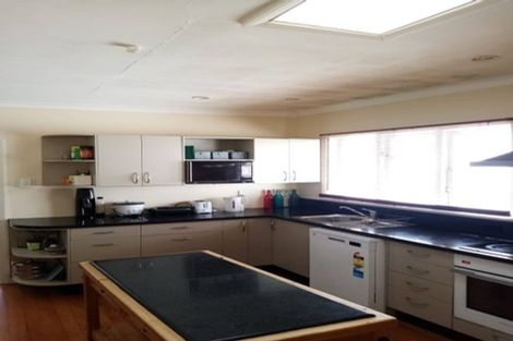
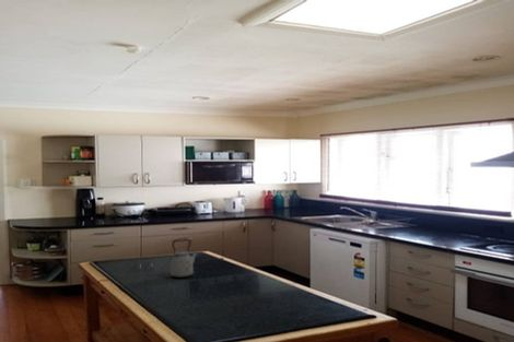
+ kettle (185, 257)
